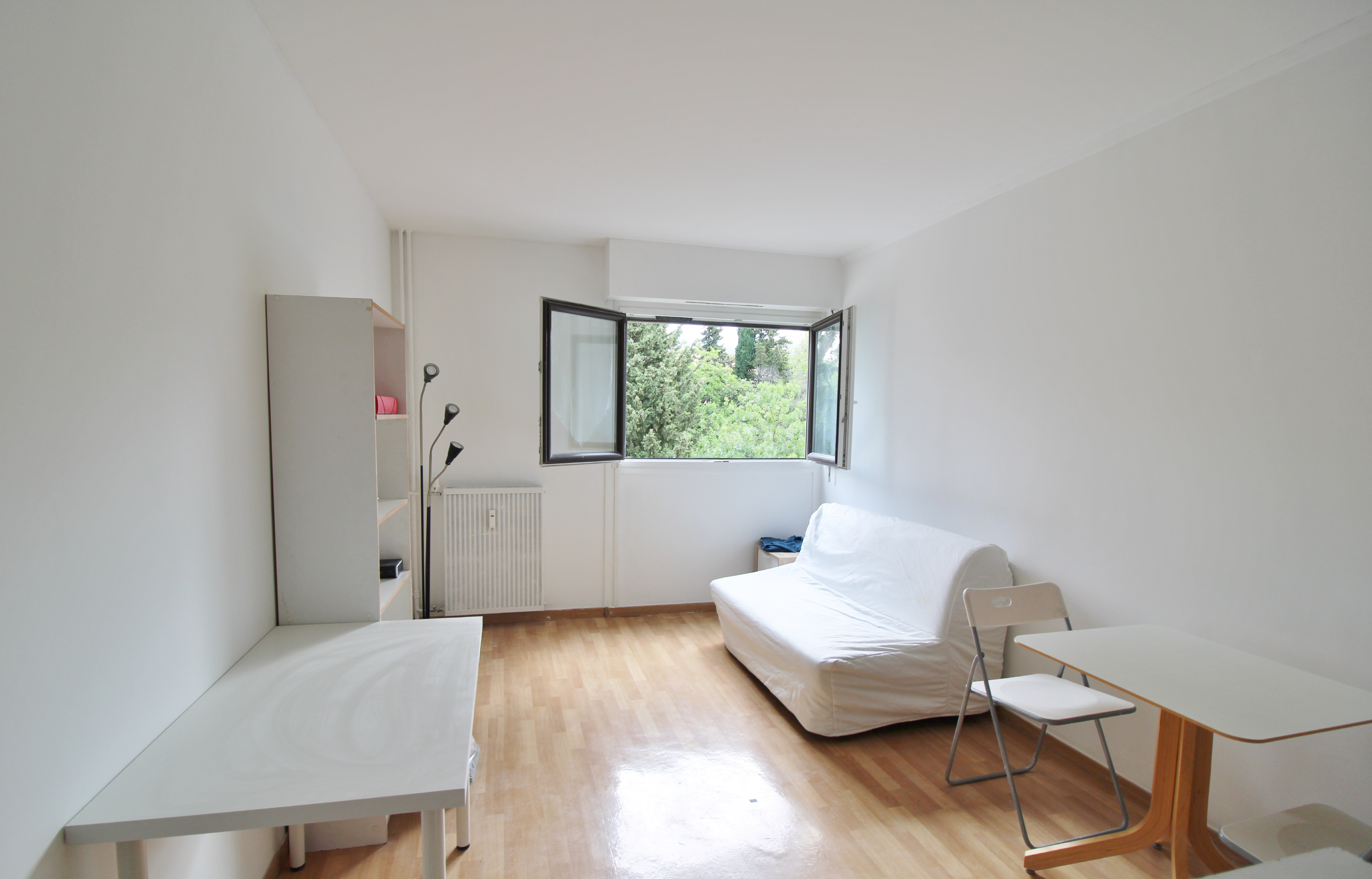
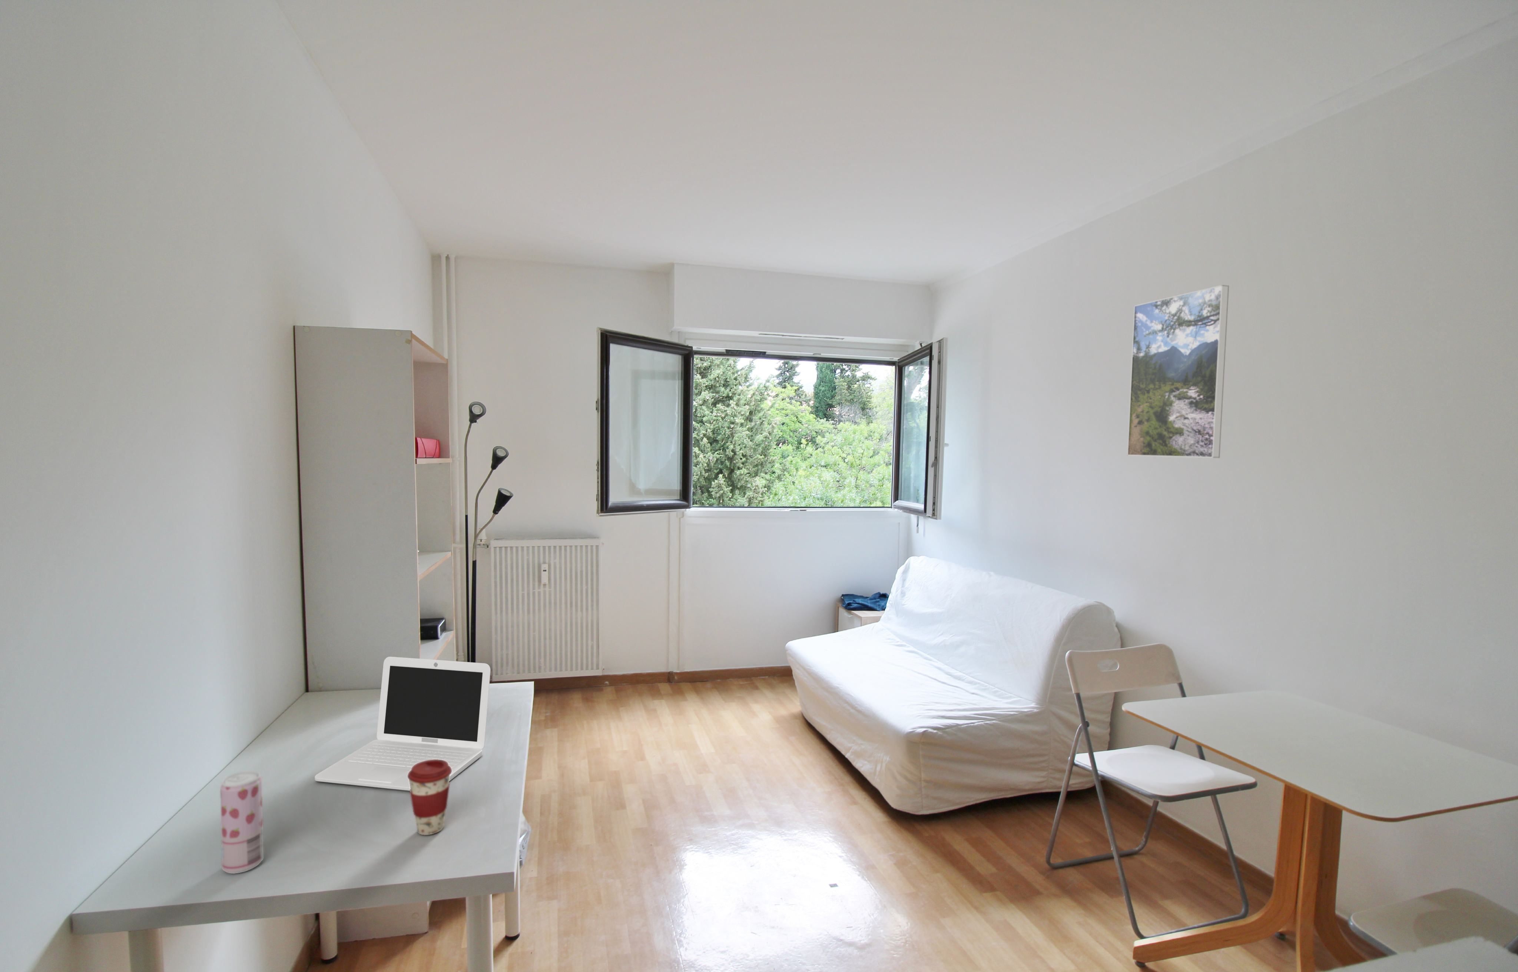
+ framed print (1174, 377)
+ beverage can (242, 822)
+ laptop (407, 720)
+ coffee cup (430, 797)
